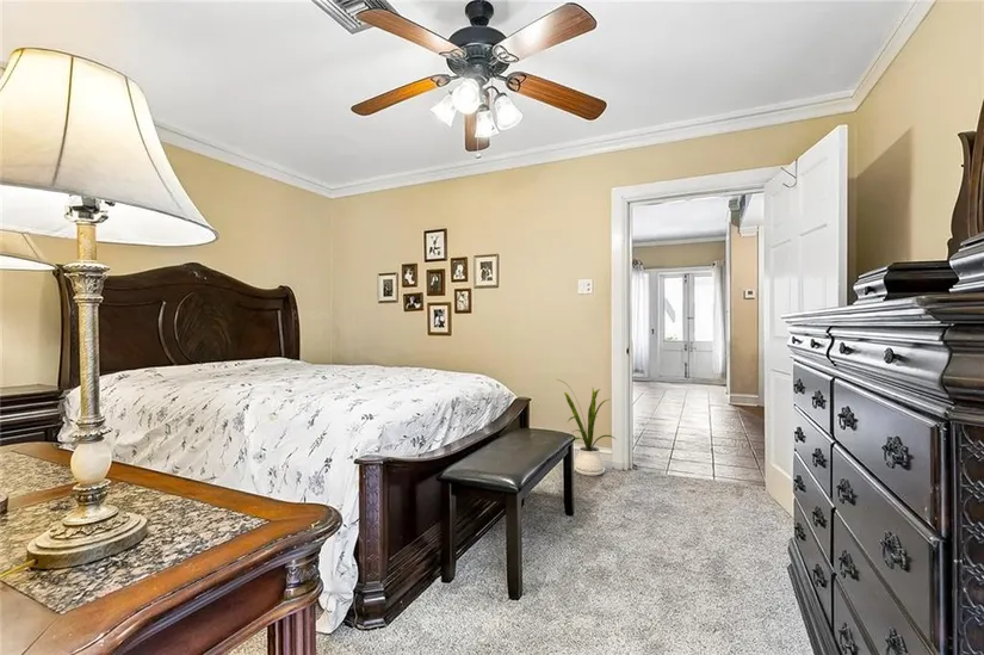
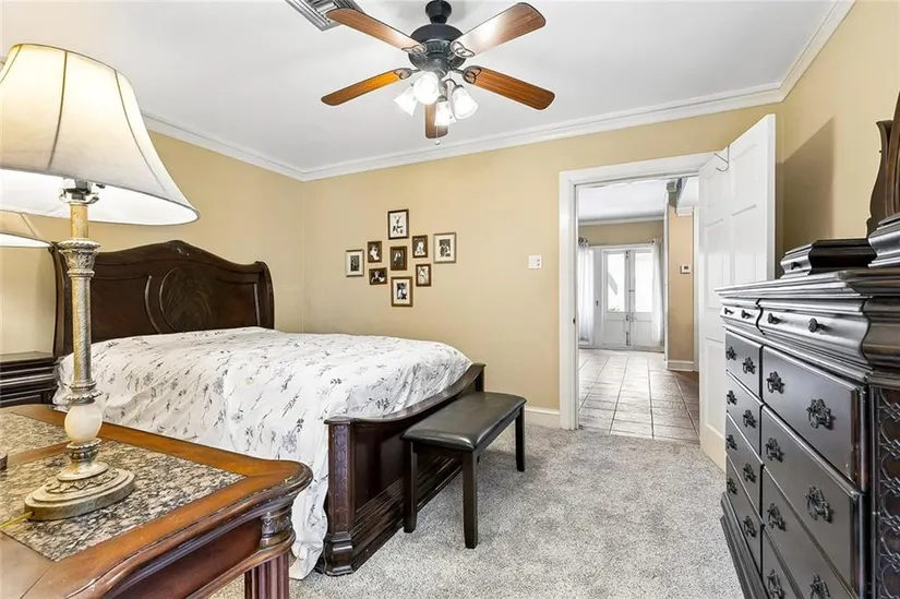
- house plant (584, 424)
